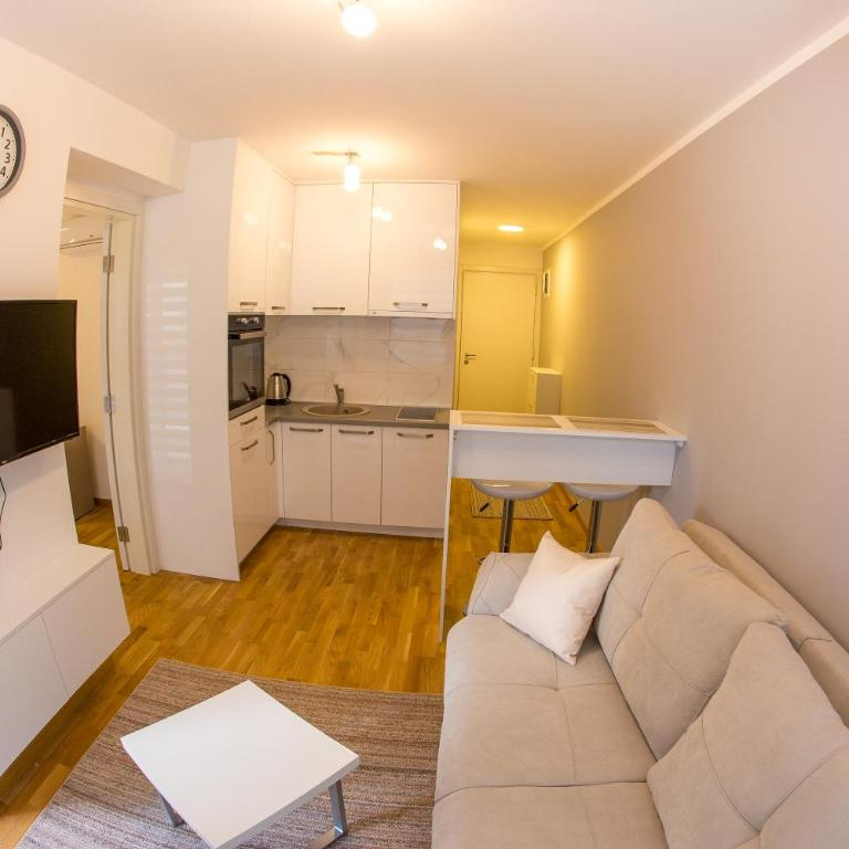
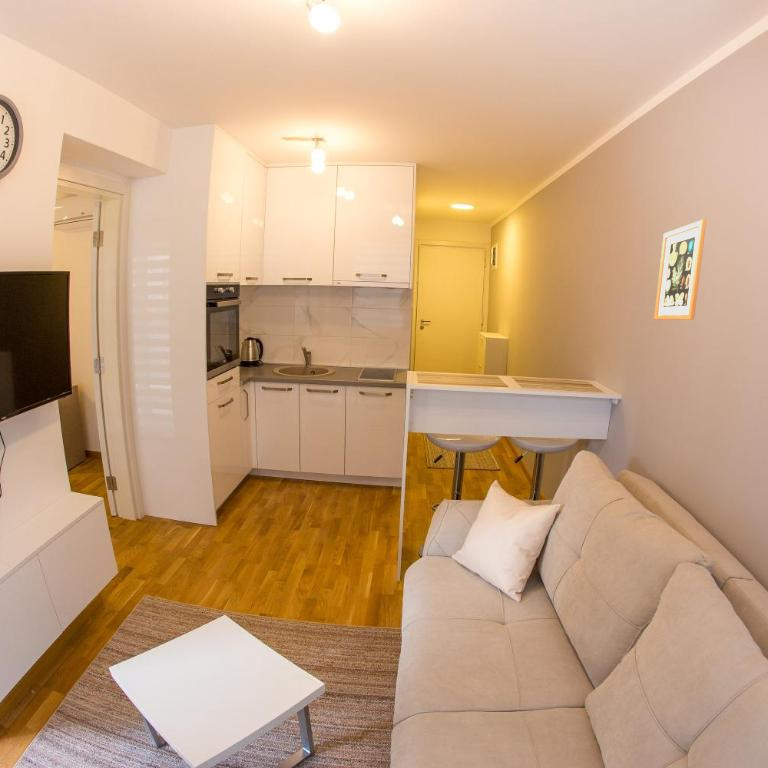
+ wall art (677, 273)
